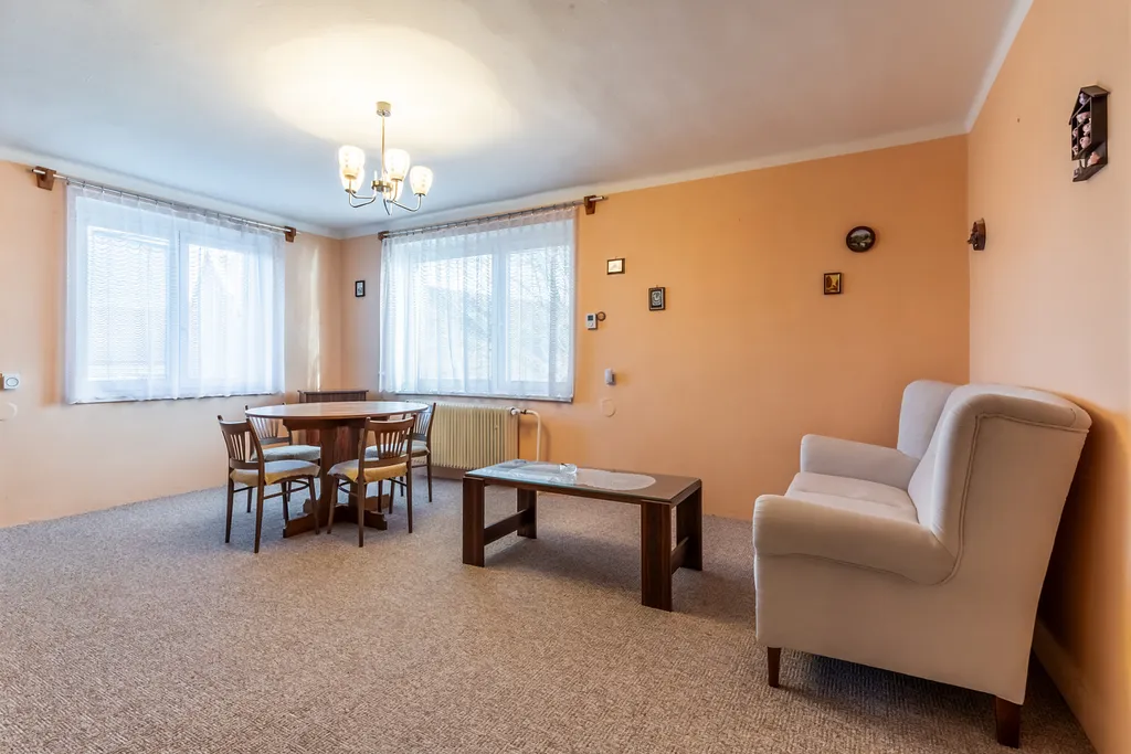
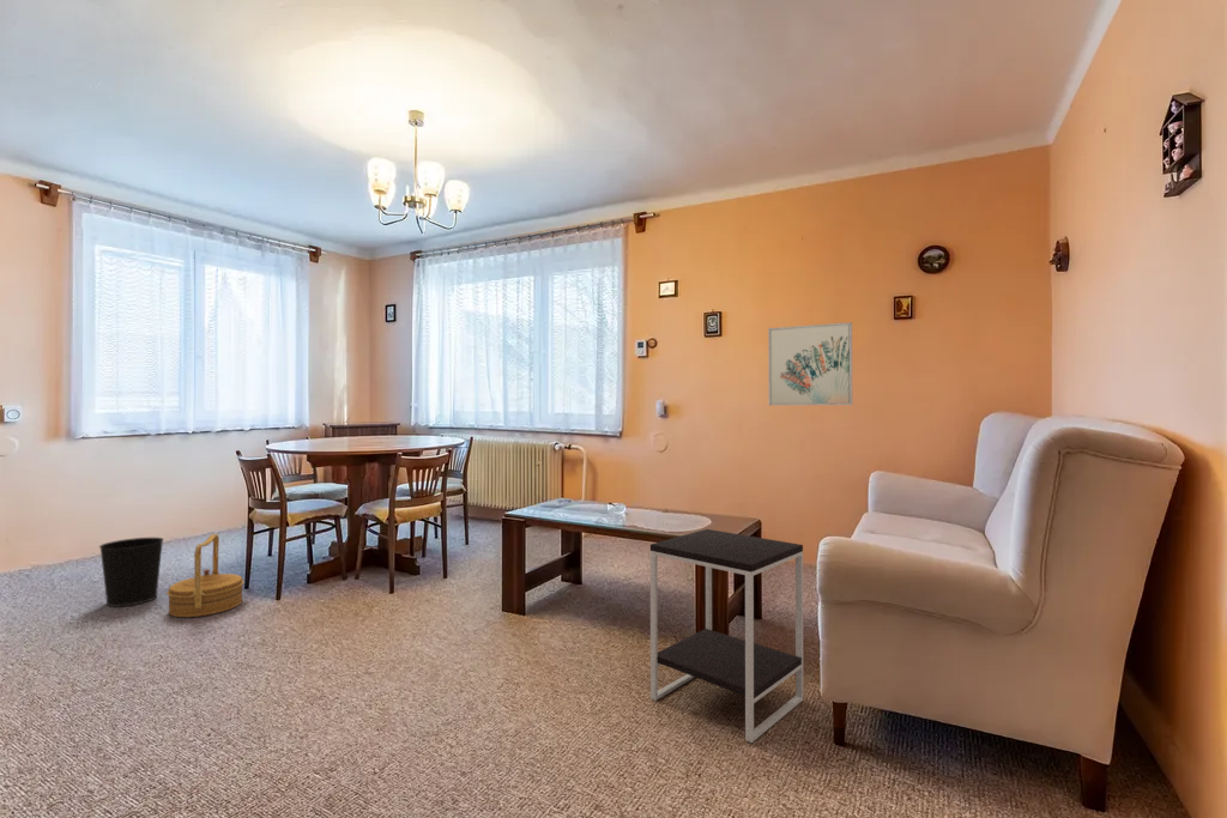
+ side table (723, 634)
+ basket (206, 572)
+ wastebasket (132, 571)
+ wall art (809, 365)
